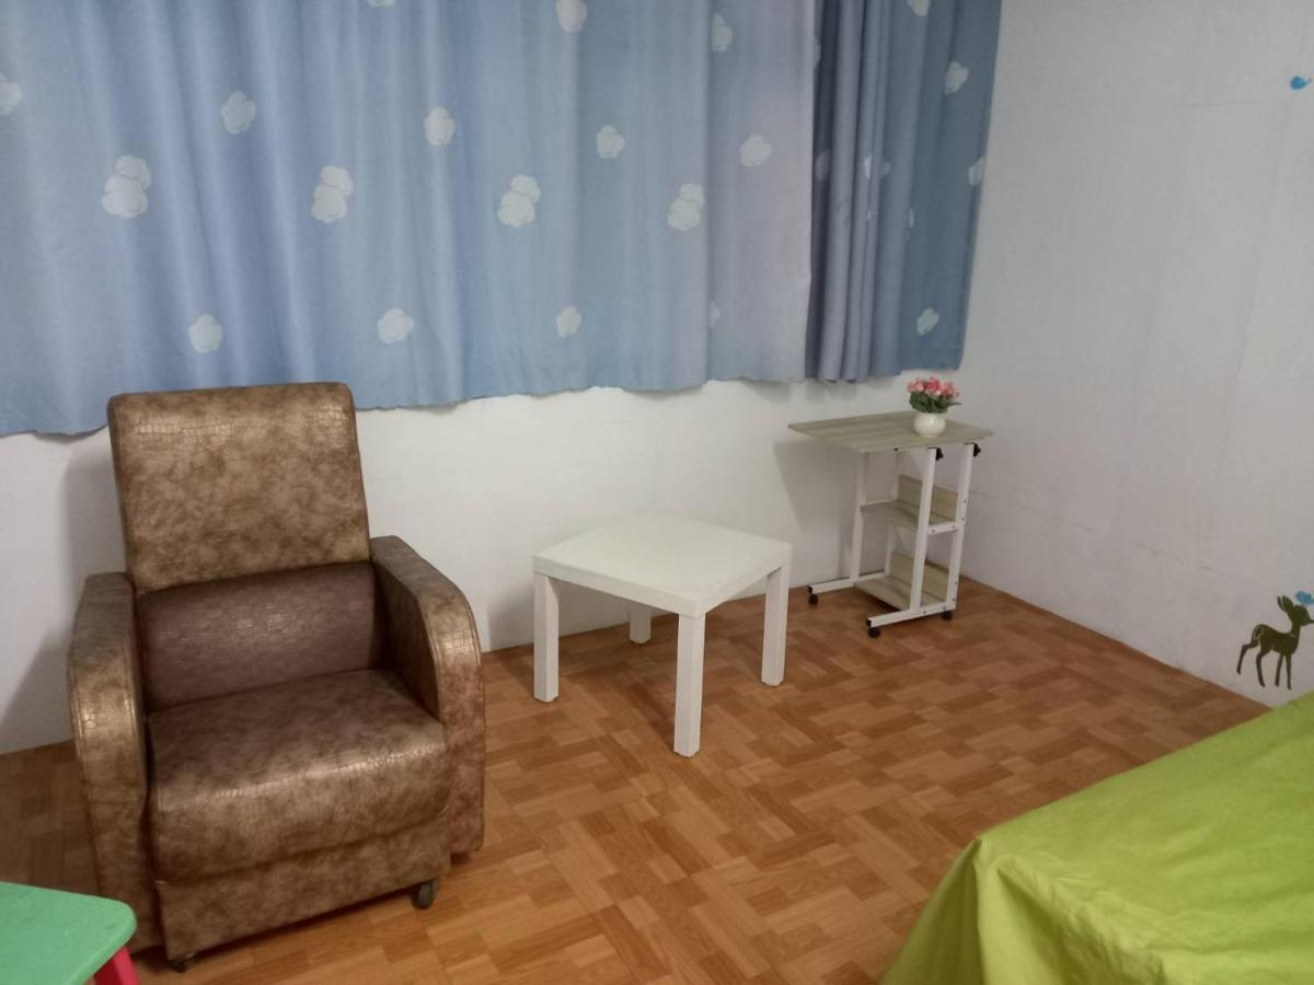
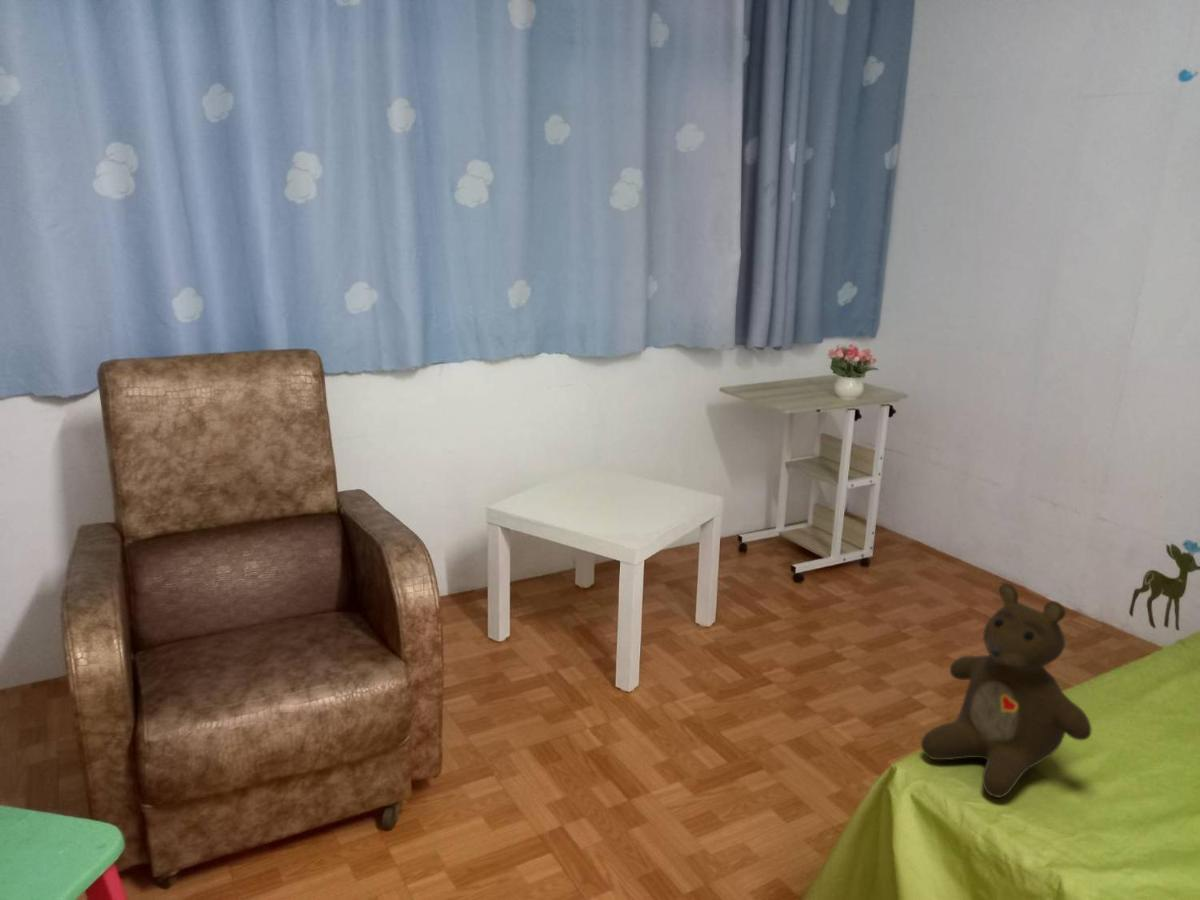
+ teddy bear (1003, 682)
